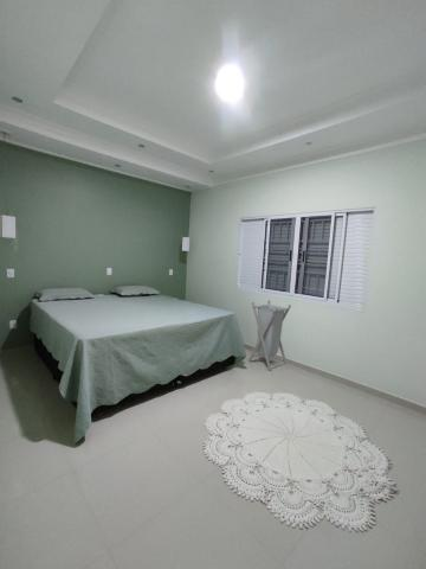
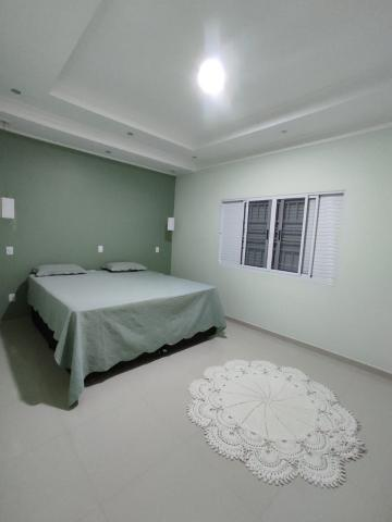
- laundry hamper (269, 333)
